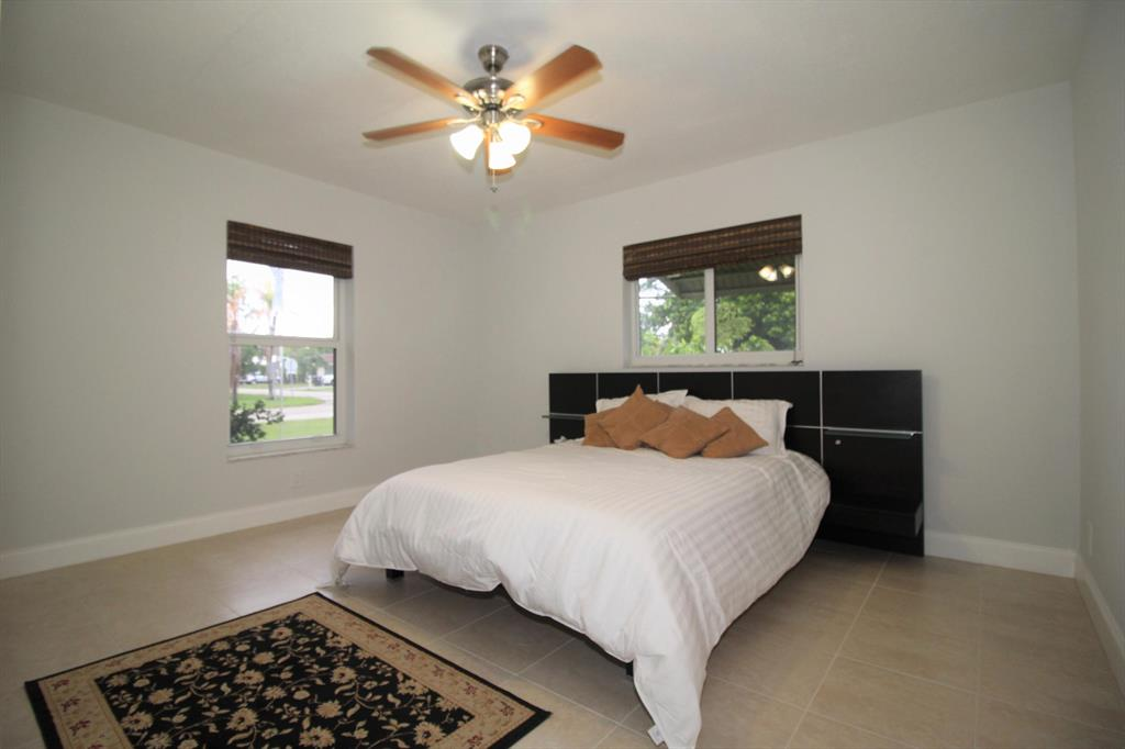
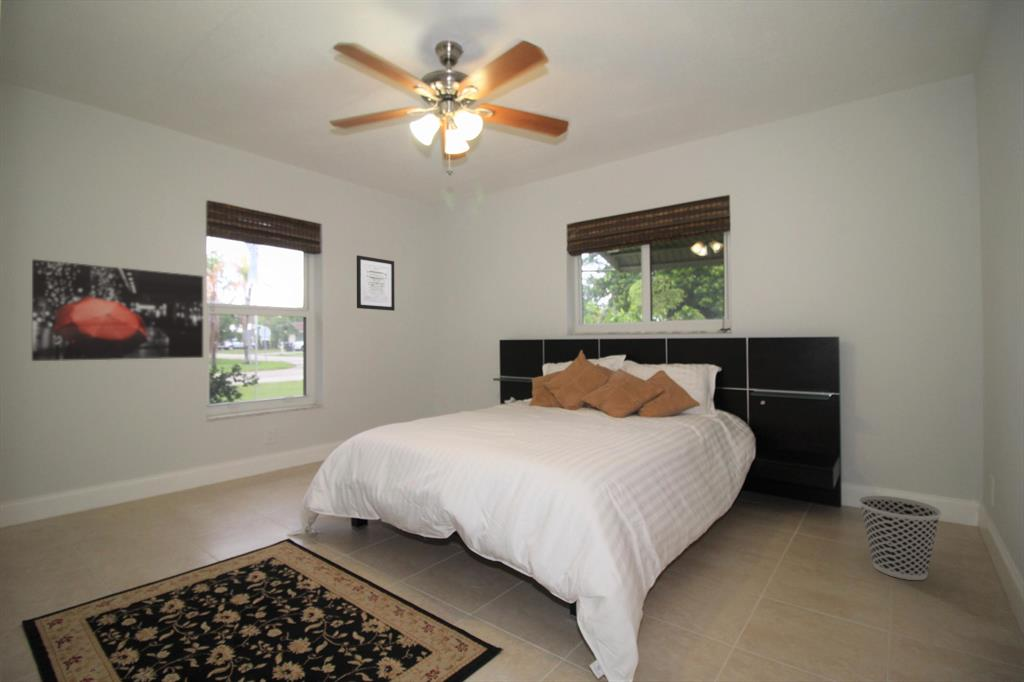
+ wastebasket (898, 537)
+ wall art (126, 313)
+ wall art (376, 283)
